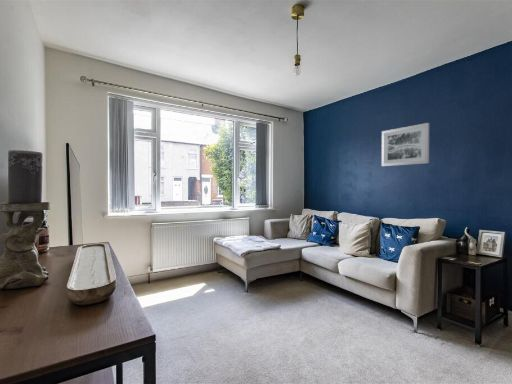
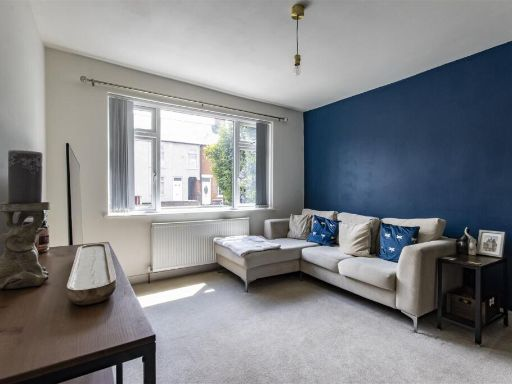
- wall art (403, 146)
